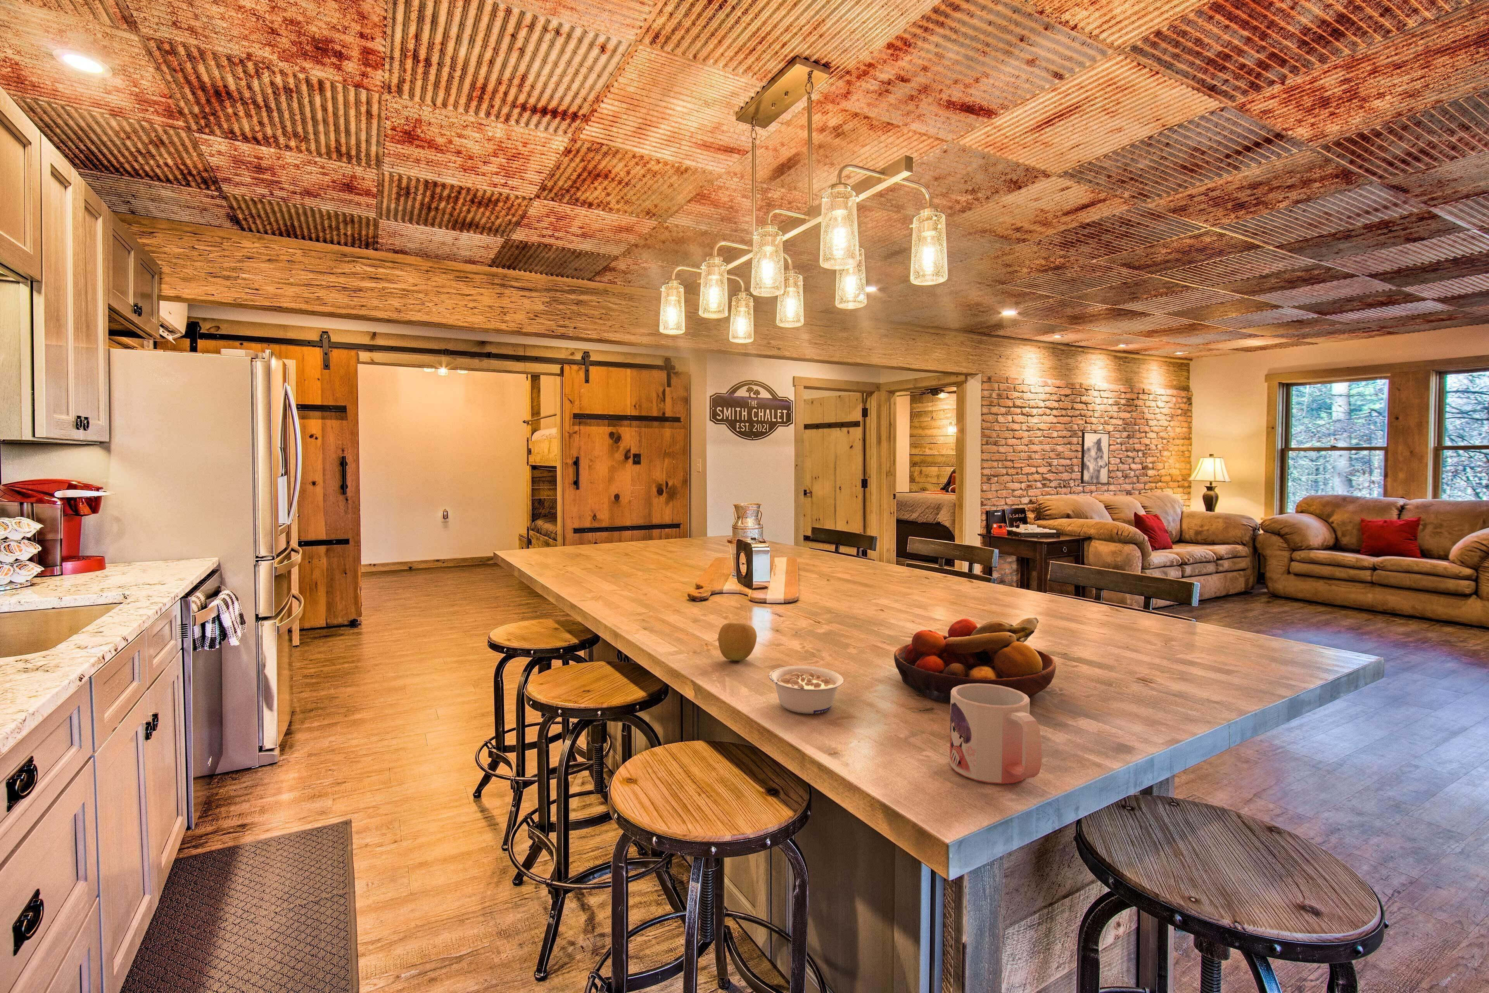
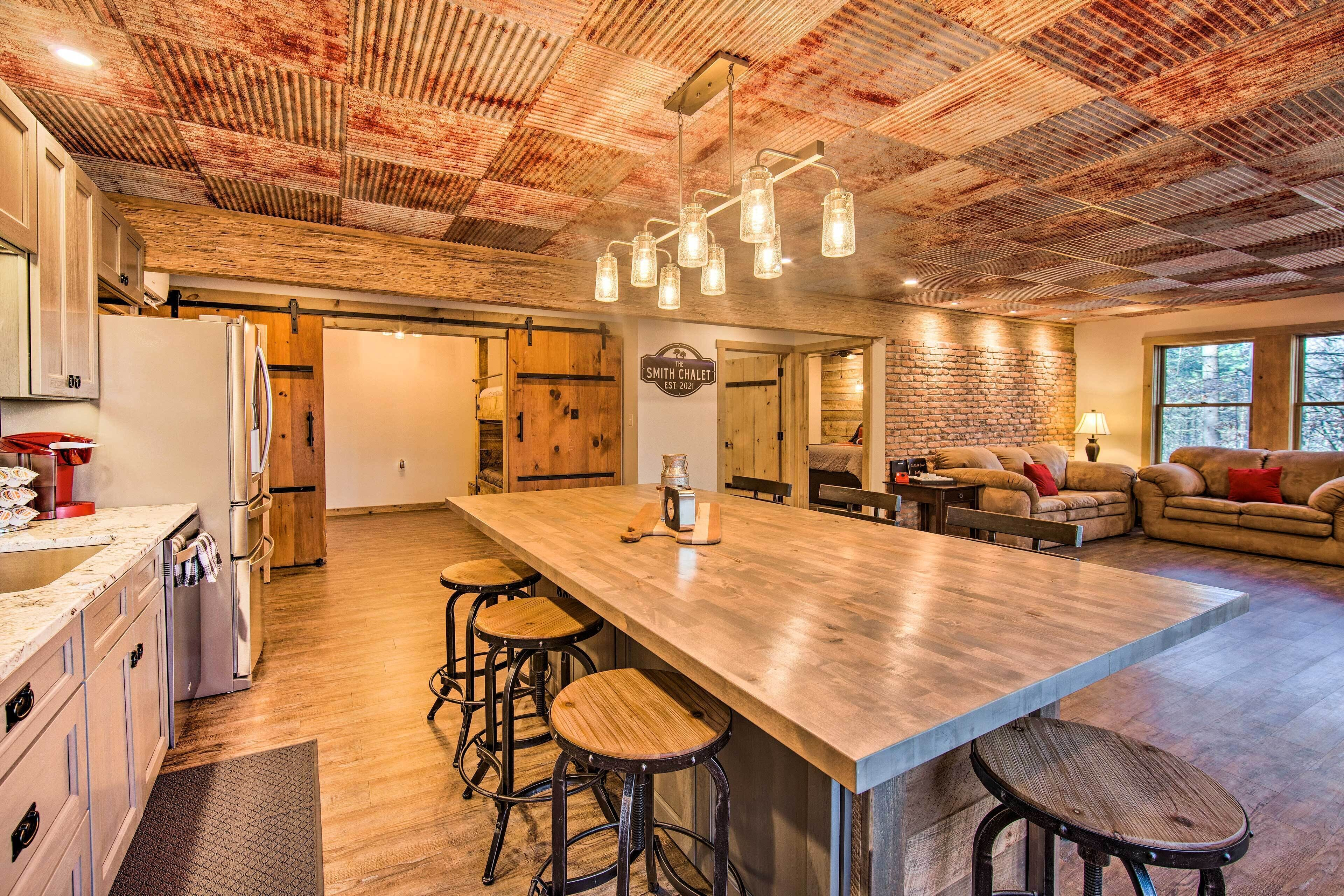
- wall art (1095, 458)
- mug (998, 736)
- apple (737, 641)
- legume (807, 689)
- fruit bowl (973, 649)
